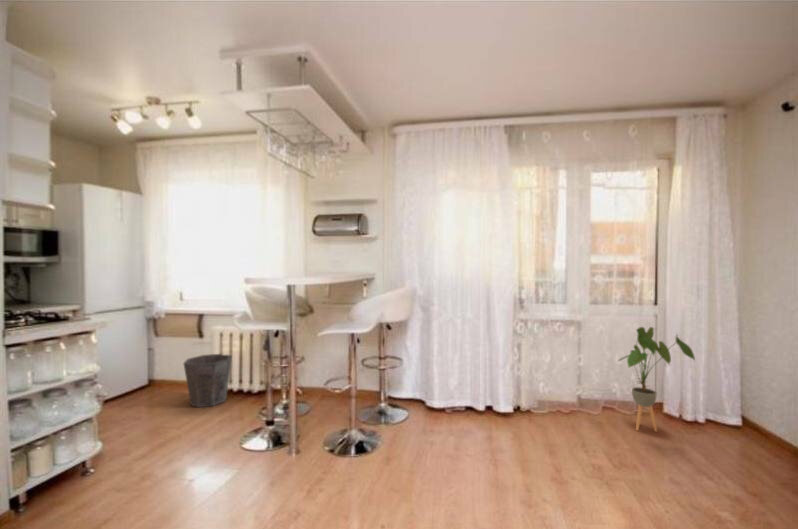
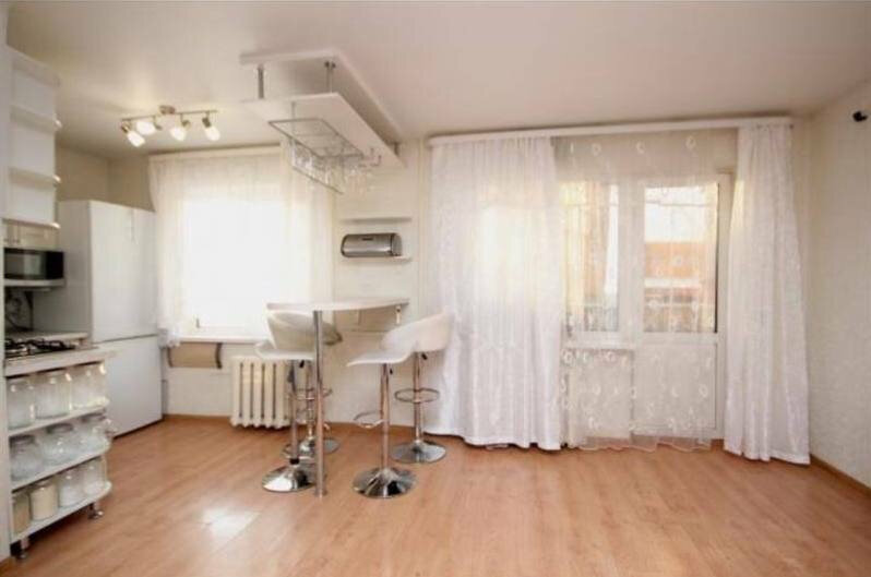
- house plant (647, 377)
- waste bin (208, 380)
